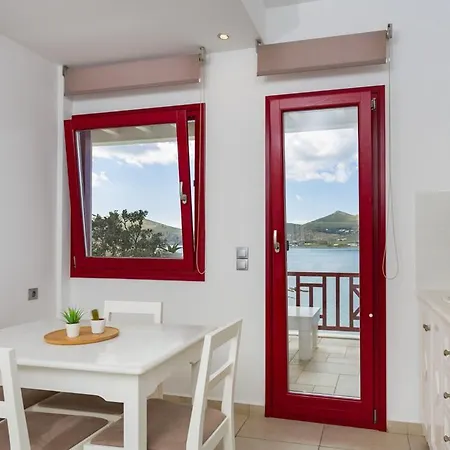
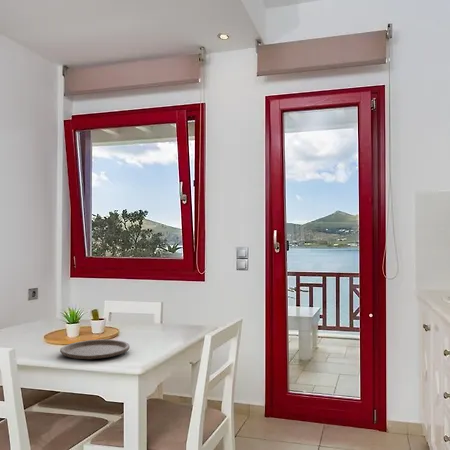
+ plate (95, 349)
